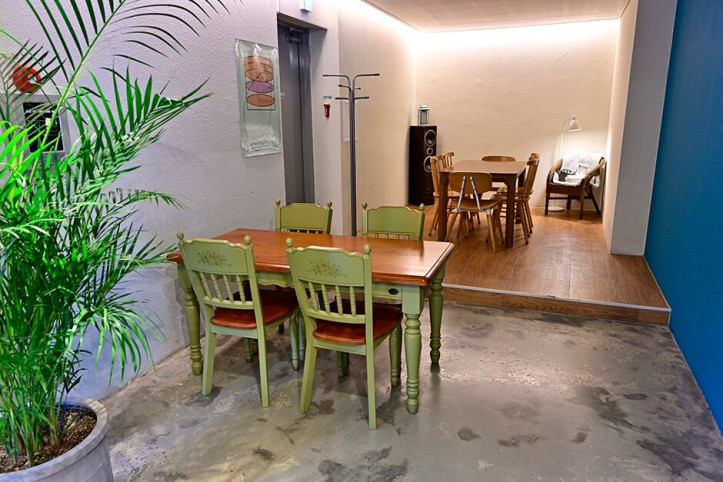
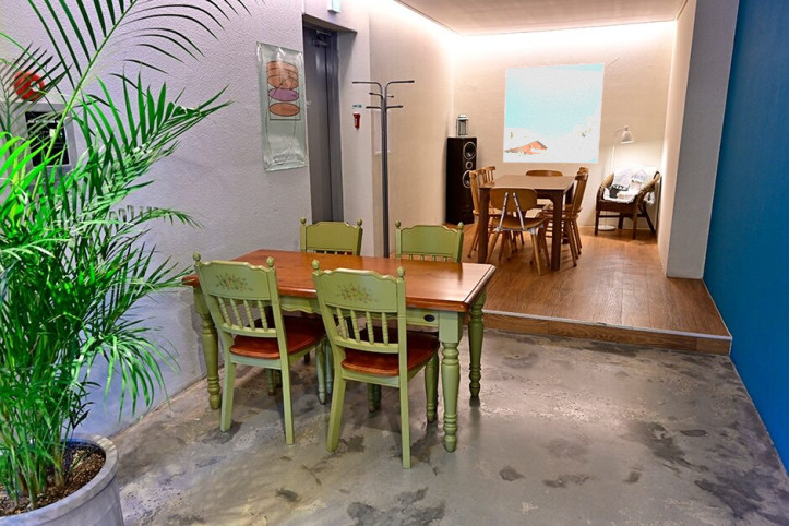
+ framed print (551, 115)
